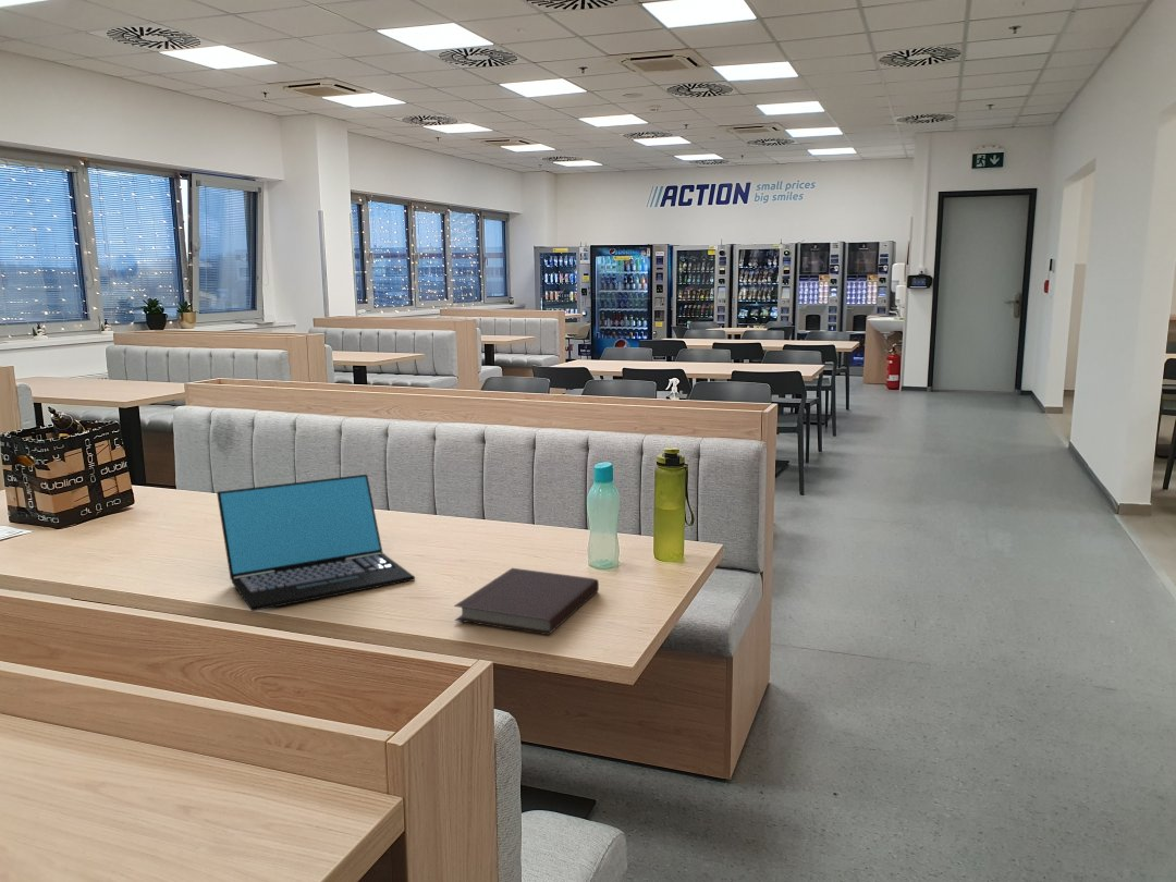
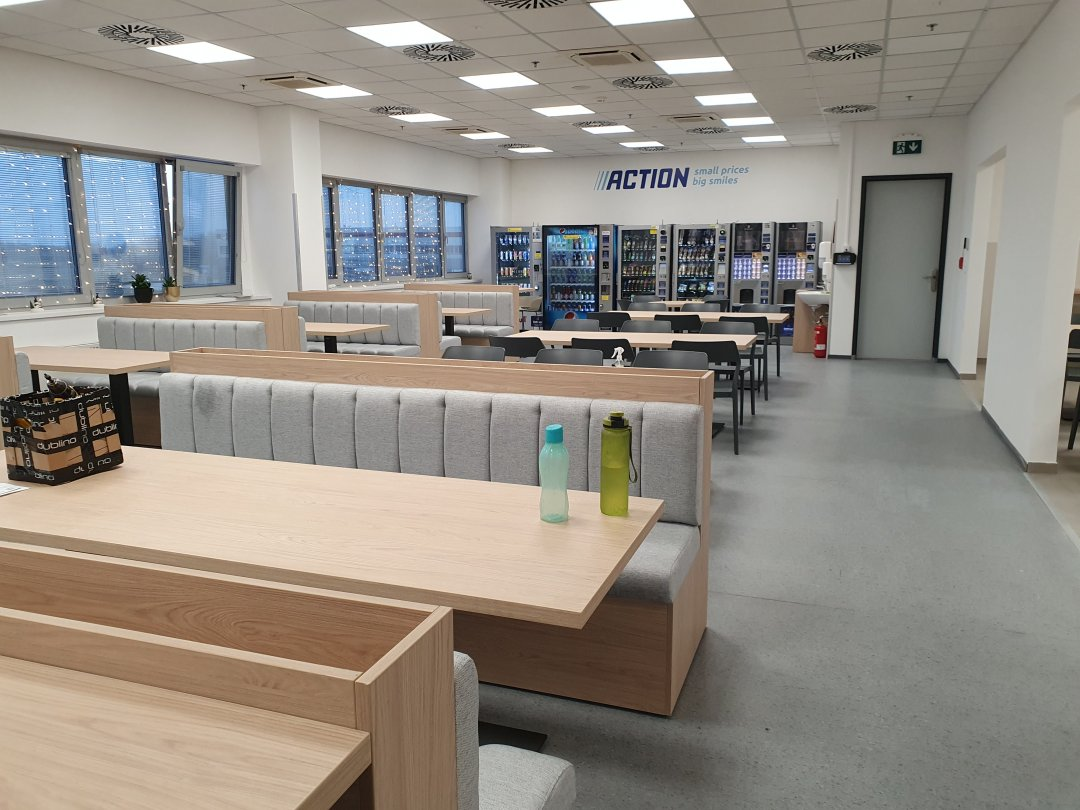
- notebook (529, 599)
- laptop (315, 535)
